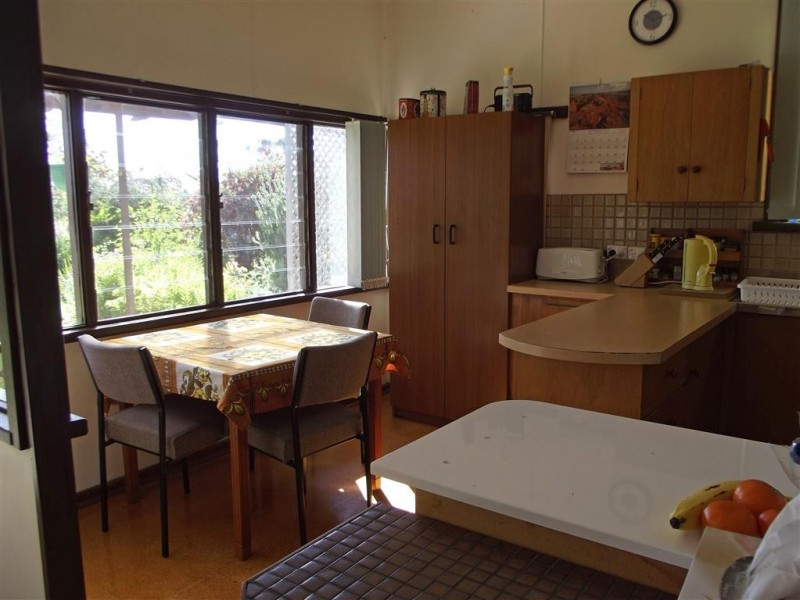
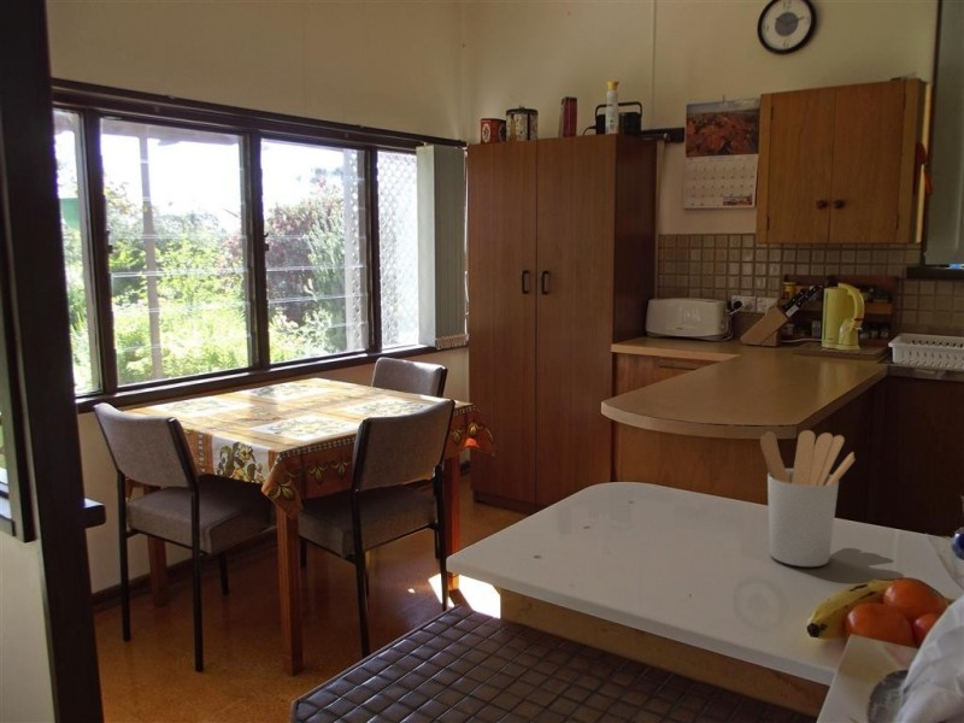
+ utensil holder (806, 493)
